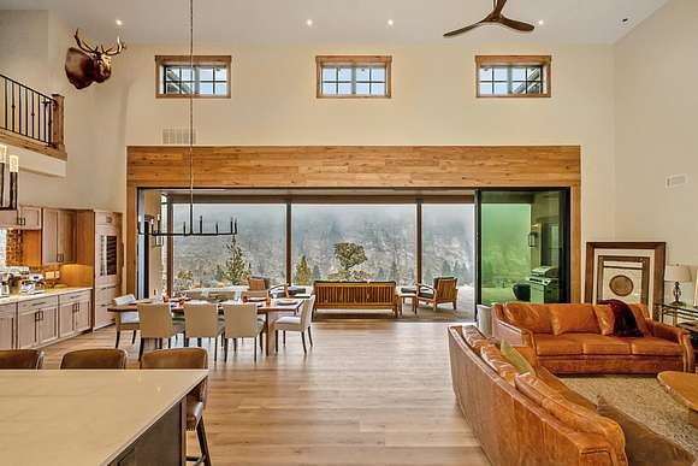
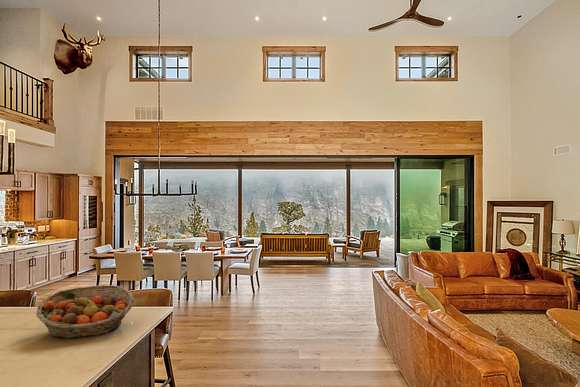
+ fruit basket (87, 310)
